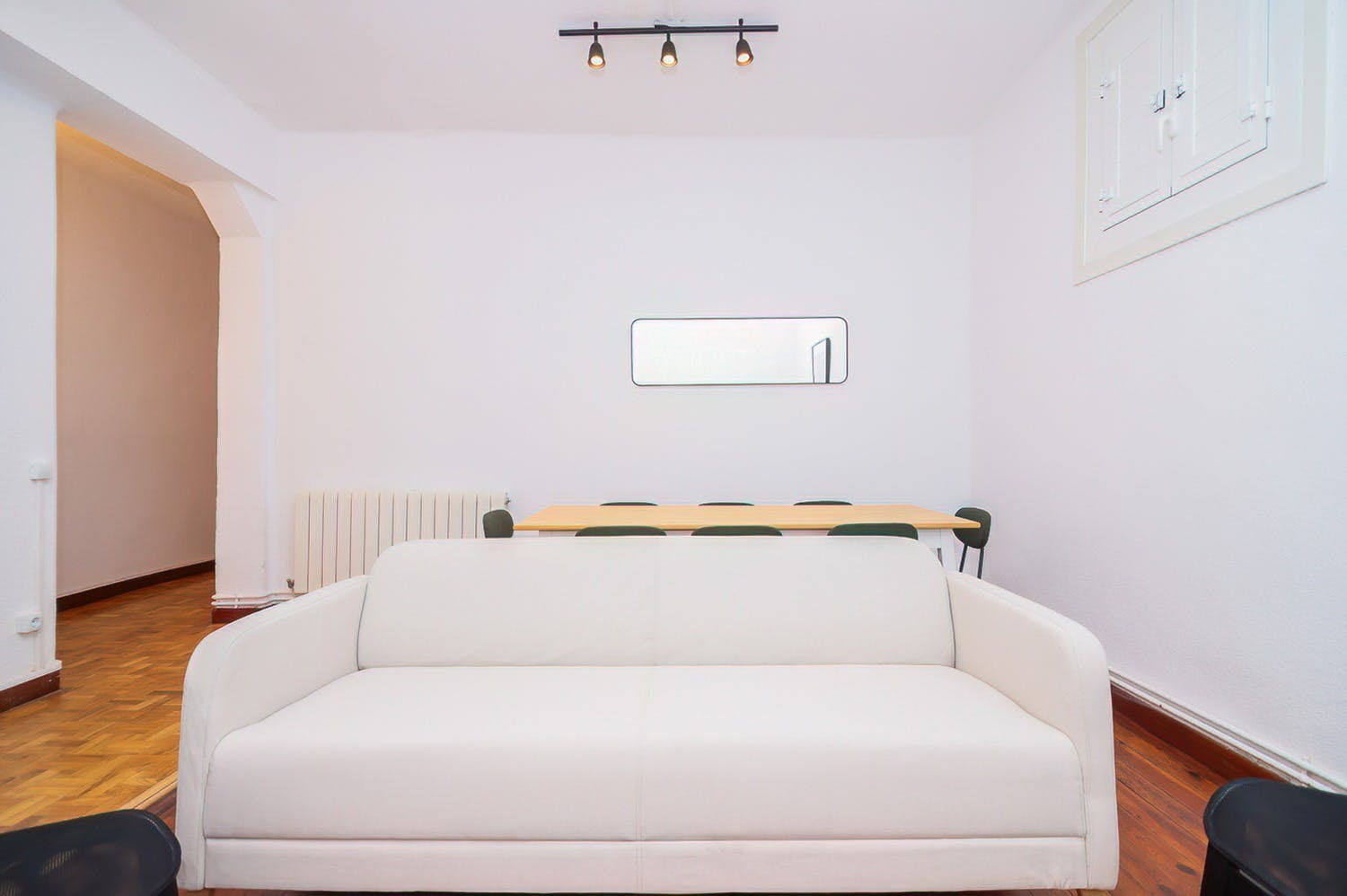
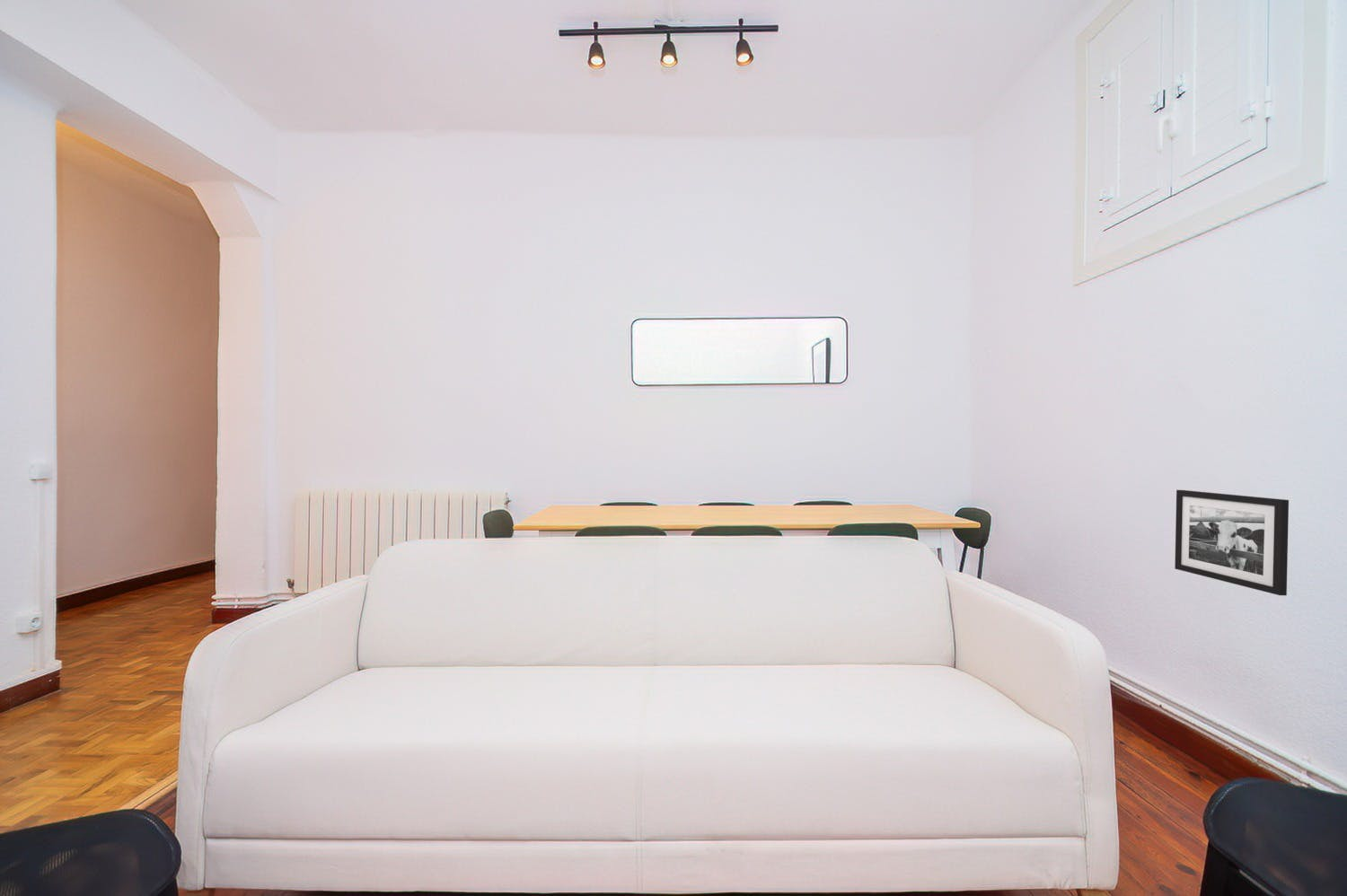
+ picture frame (1226, 537)
